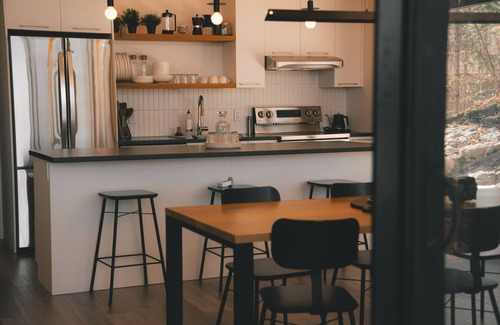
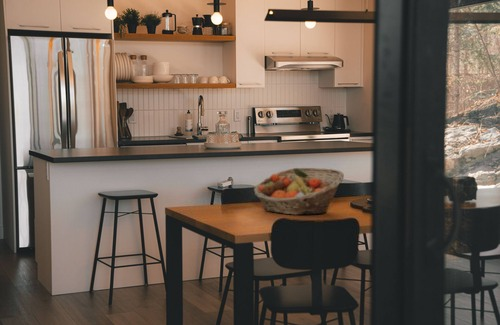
+ fruit basket (298, 190)
